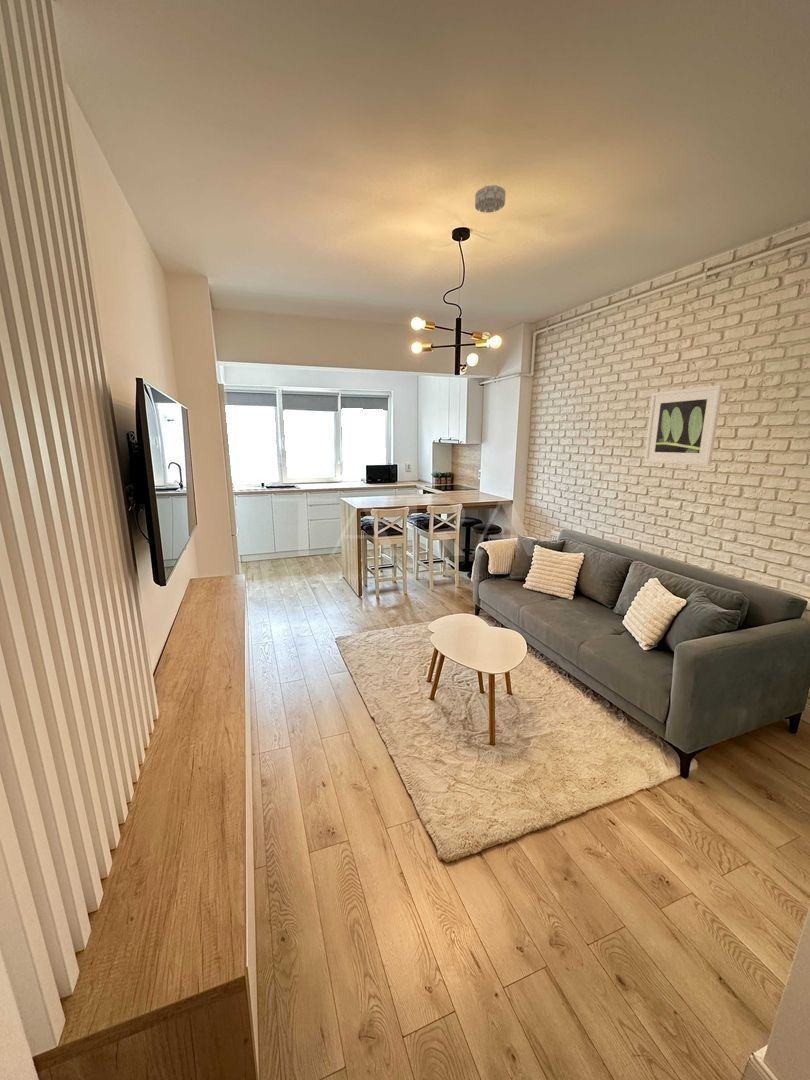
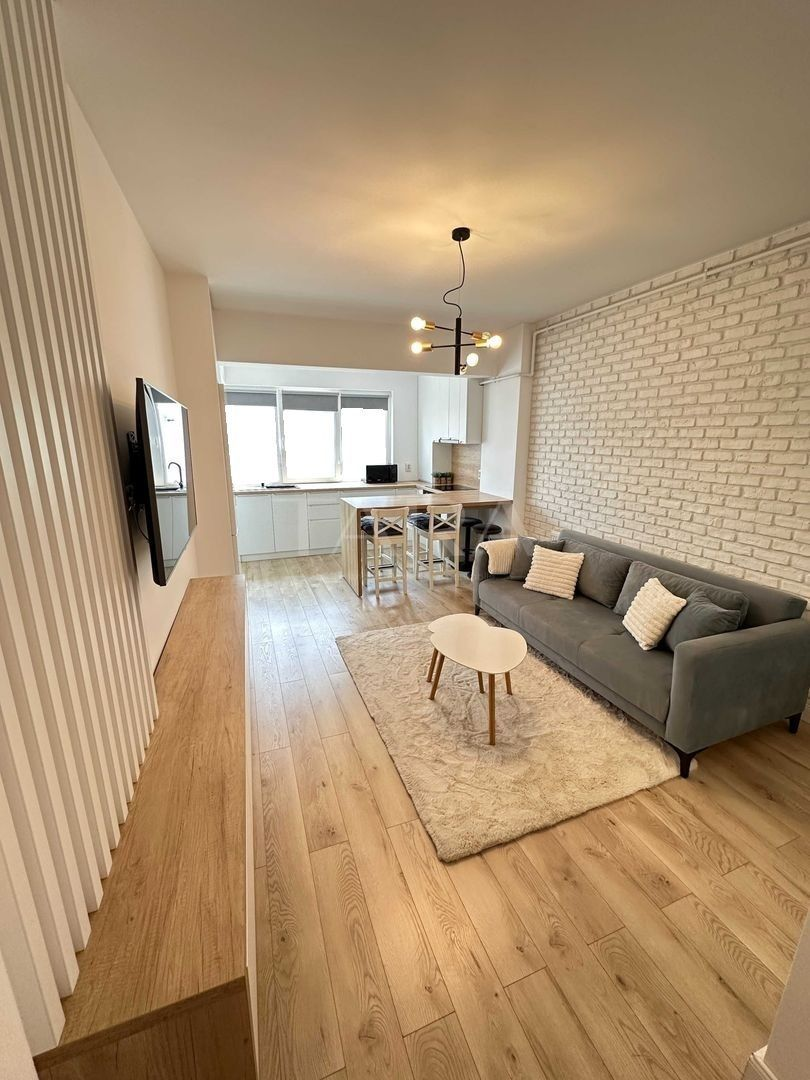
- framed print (679, 427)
- smoke detector (490, 198)
